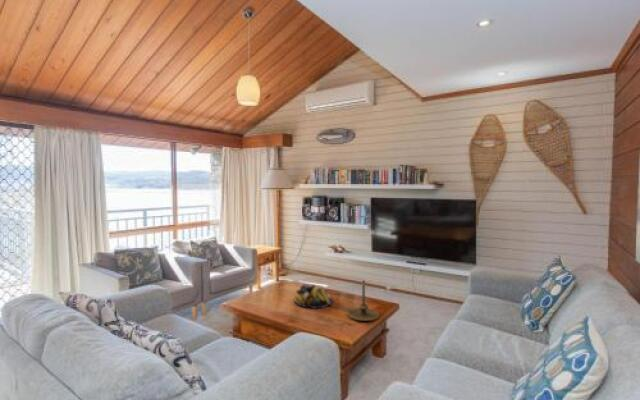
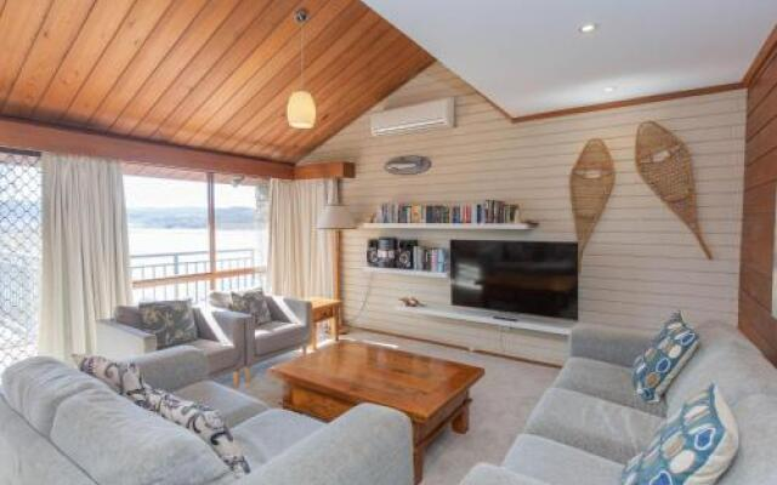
- candle holder (363, 298)
- fruit bowl (313, 293)
